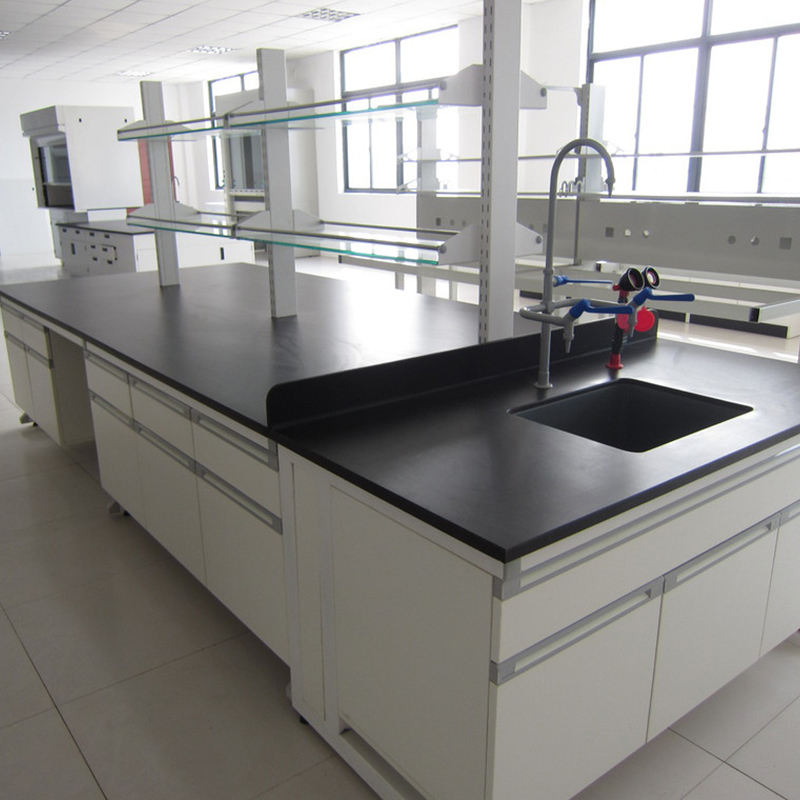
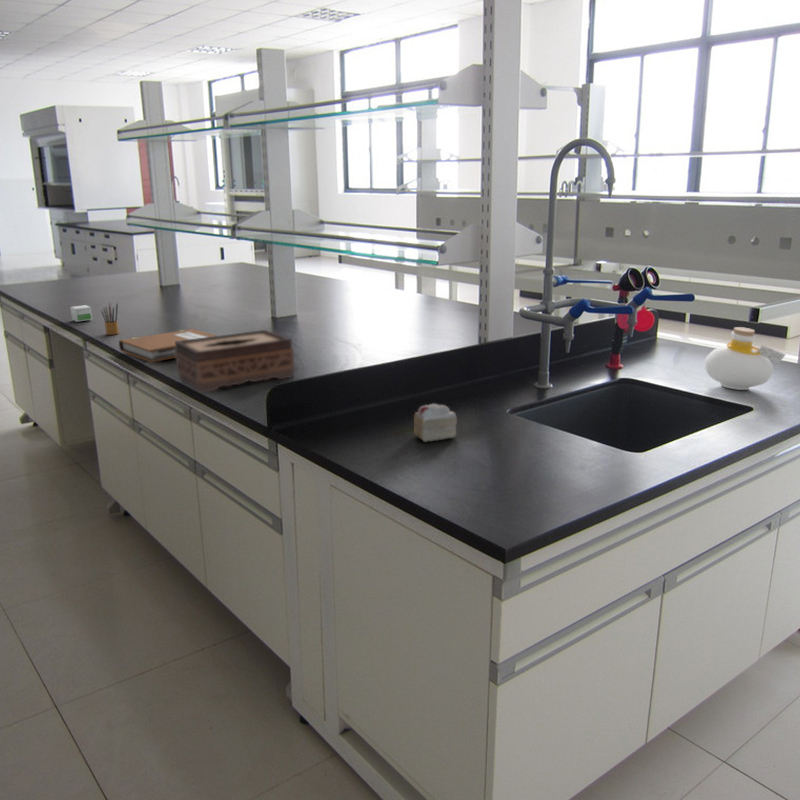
+ tissue box (234, 359)
+ cake slice (435, 420)
+ notebook (173, 343)
+ small box (81, 313)
+ pencil box (111, 318)
+ bottle (744, 358)
